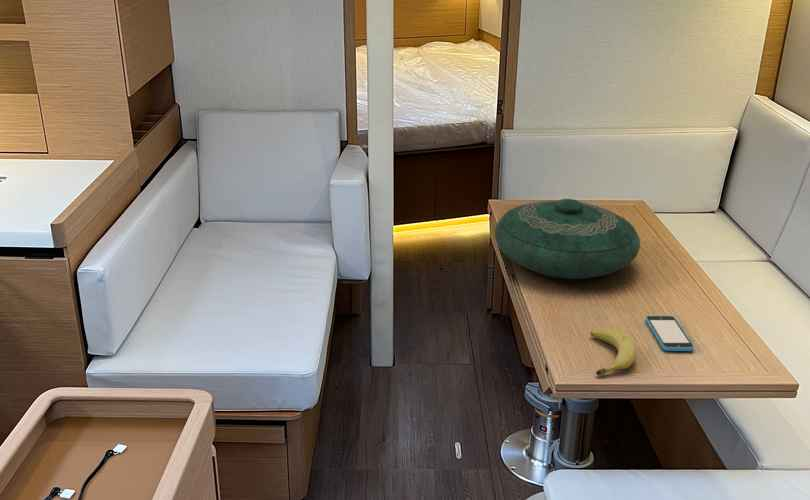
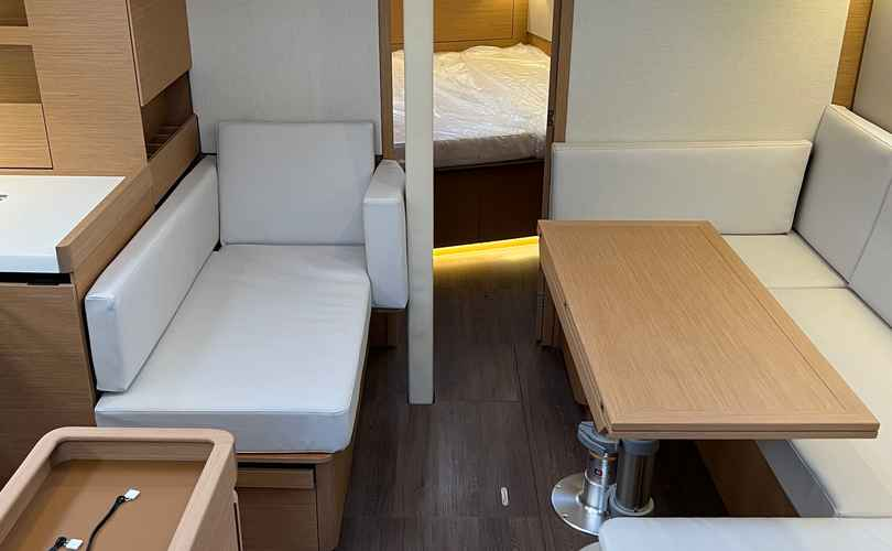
- fruit (615, 346)
- decorative bowl (566, 231)
- smartphone (669, 333)
